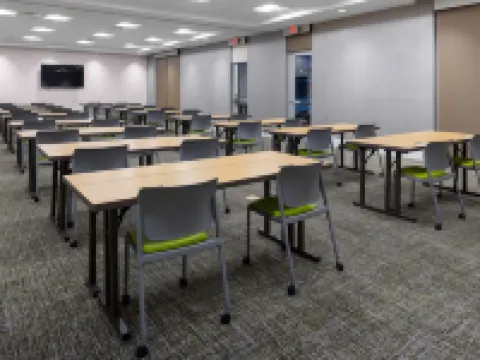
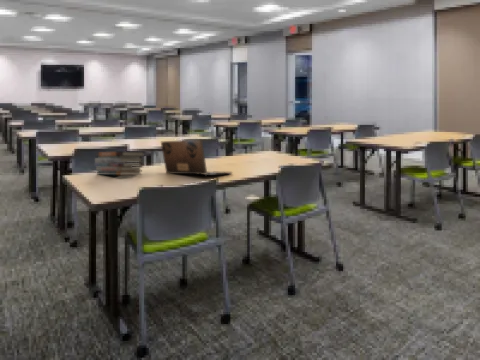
+ laptop (196, 157)
+ book stack (119, 163)
